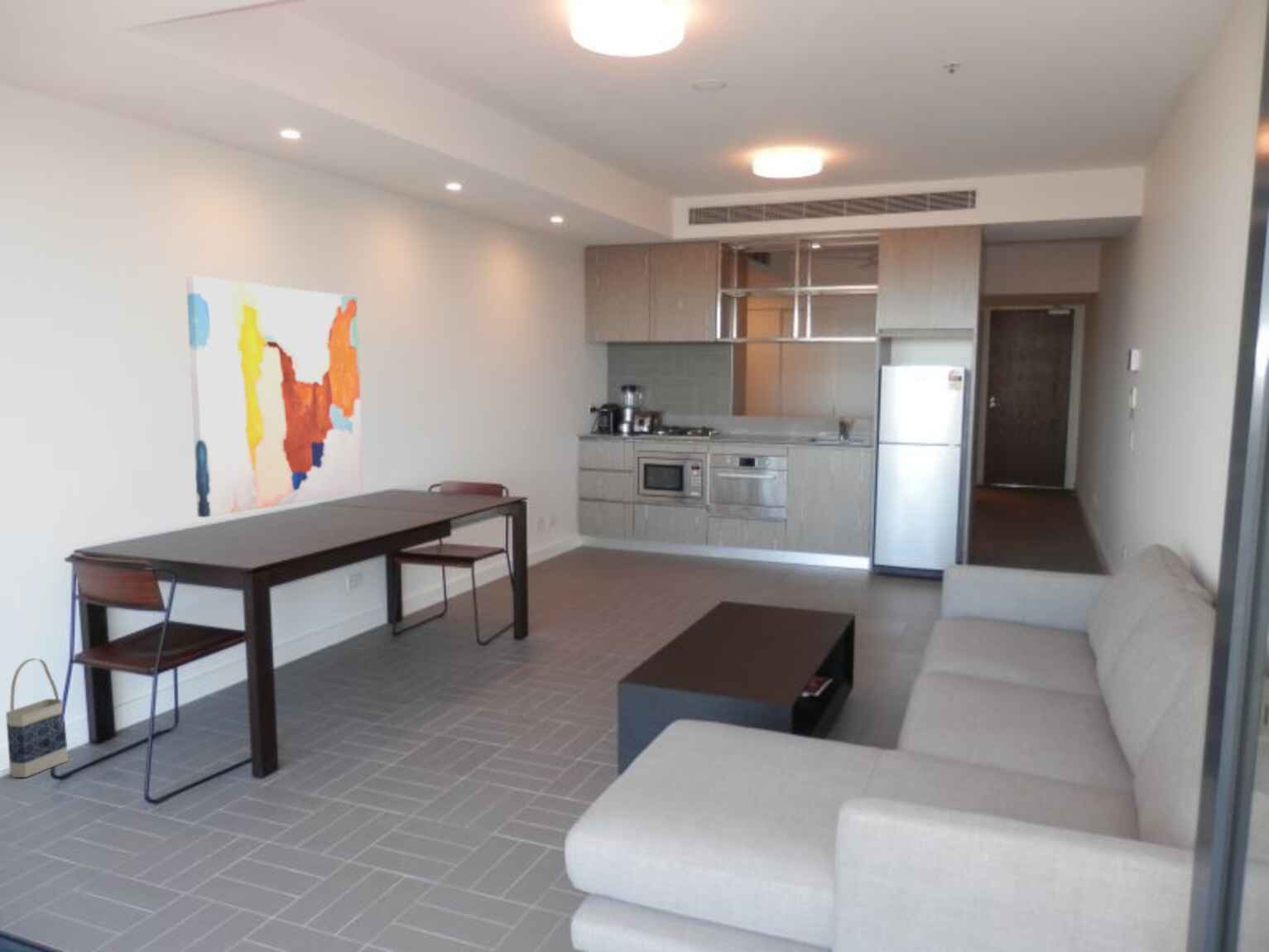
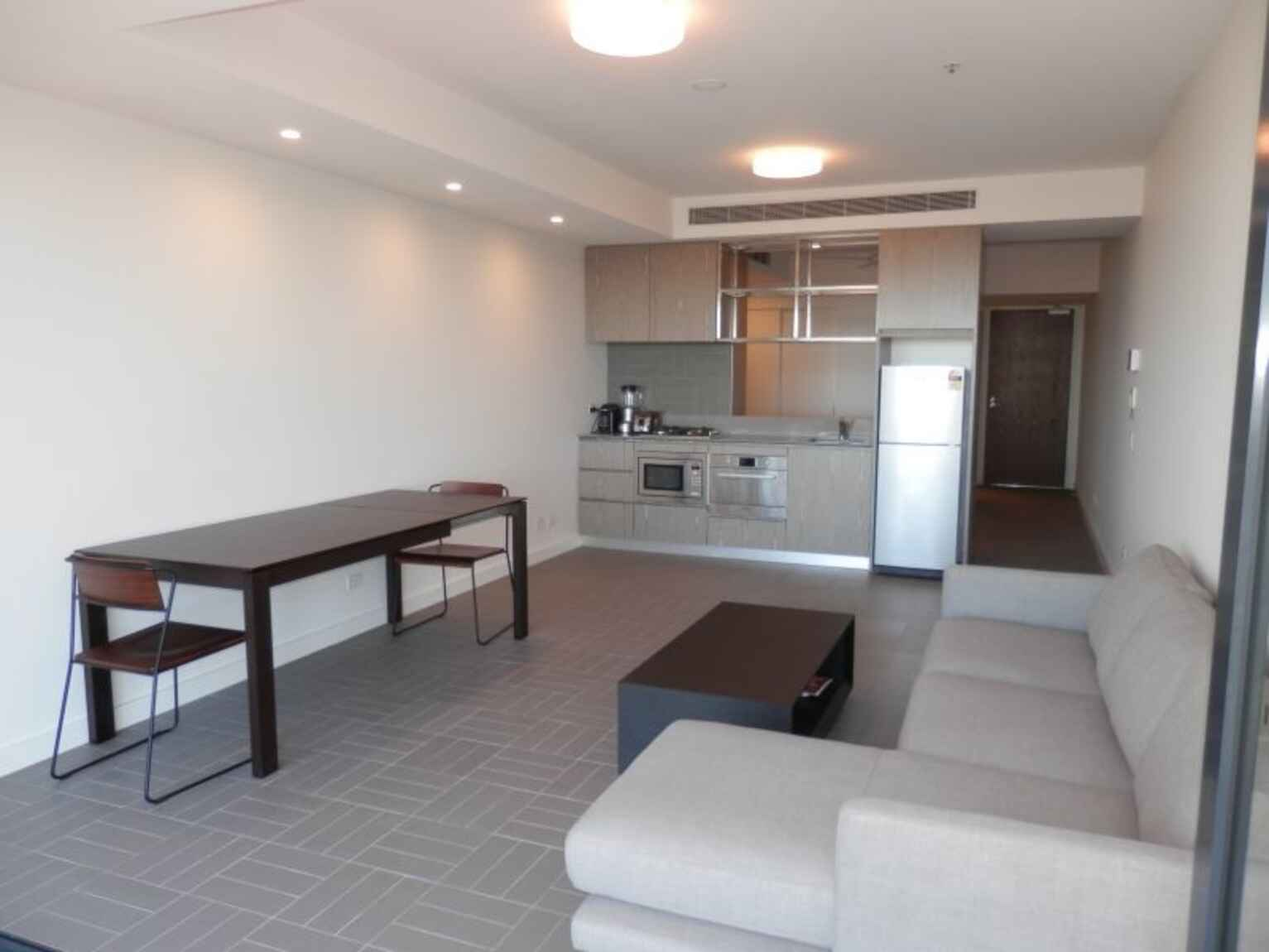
- bag (36, 713)
- wall art (285, 397)
